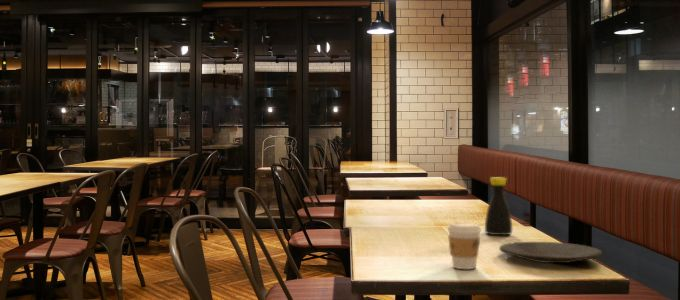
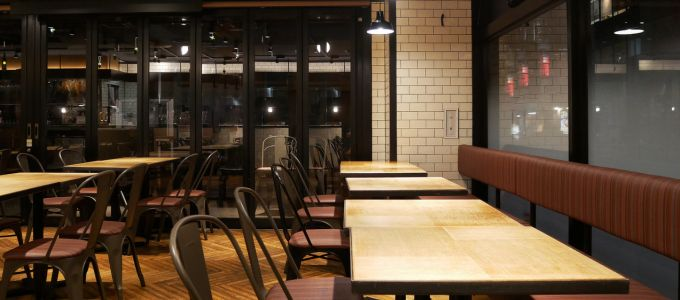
- bottle (498, 205)
- plate (549, 253)
- coffee cup (464, 244)
